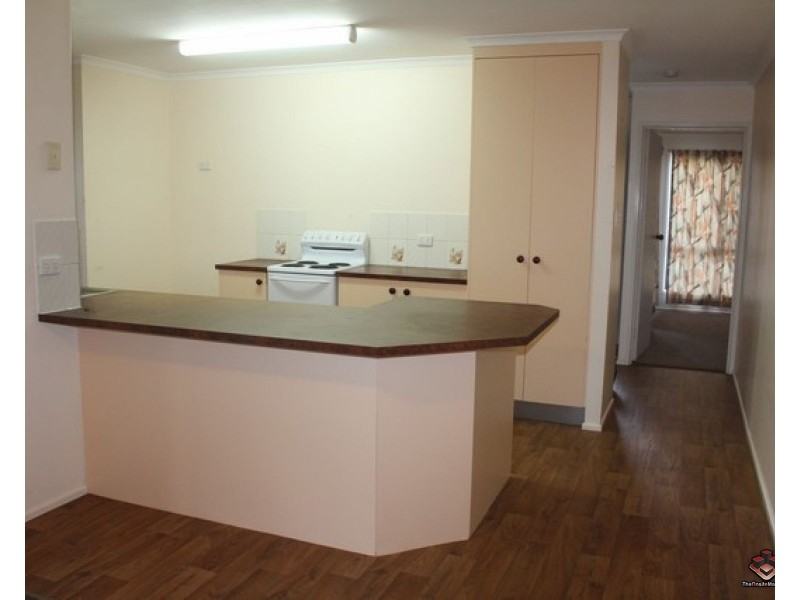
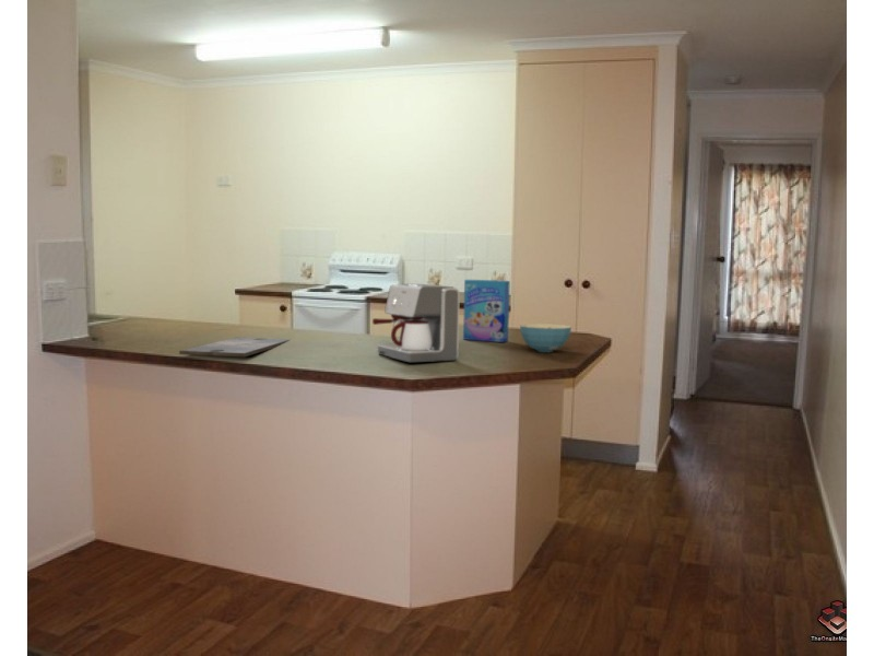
+ cereal box (486, 309)
+ cereal bowl (544, 338)
+ cutting board (239, 345)
+ coffee maker (418, 320)
